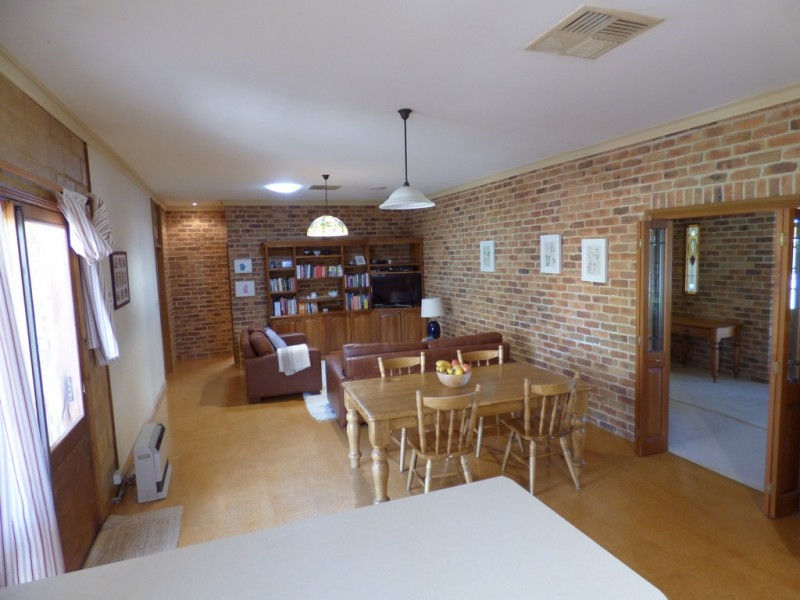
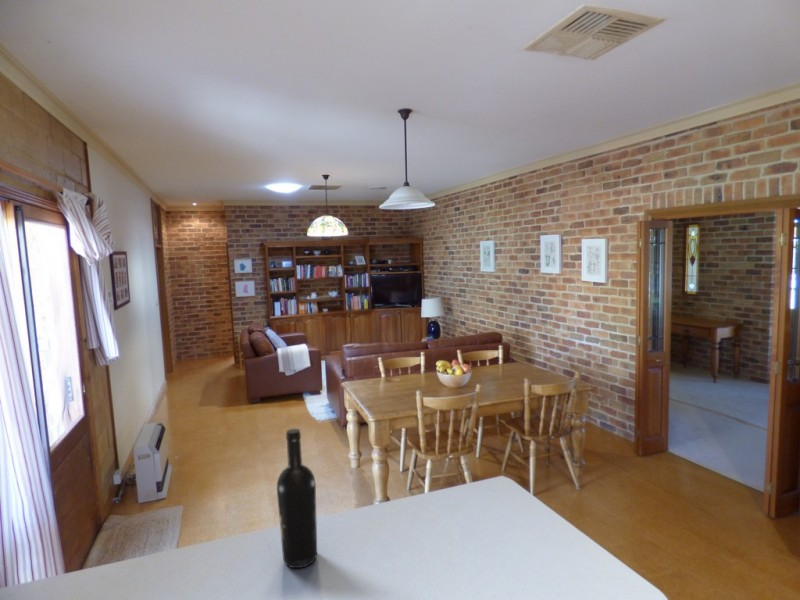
+ wine bottle (296, 495)
